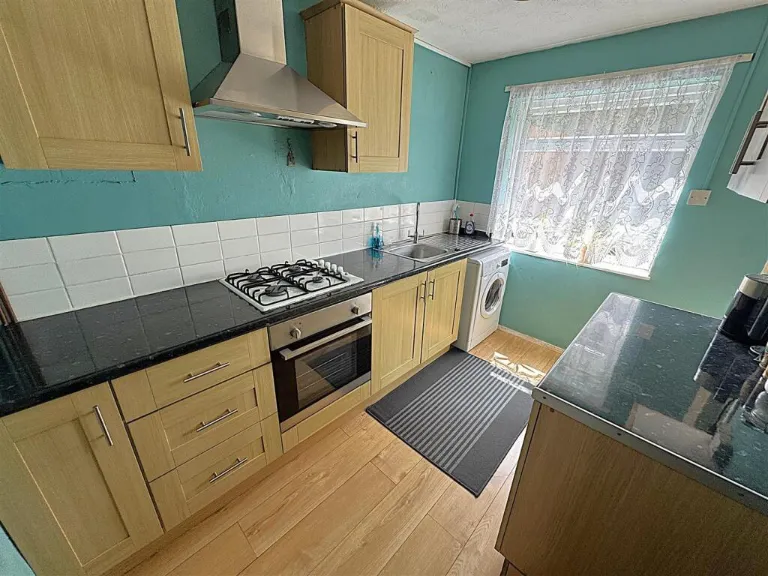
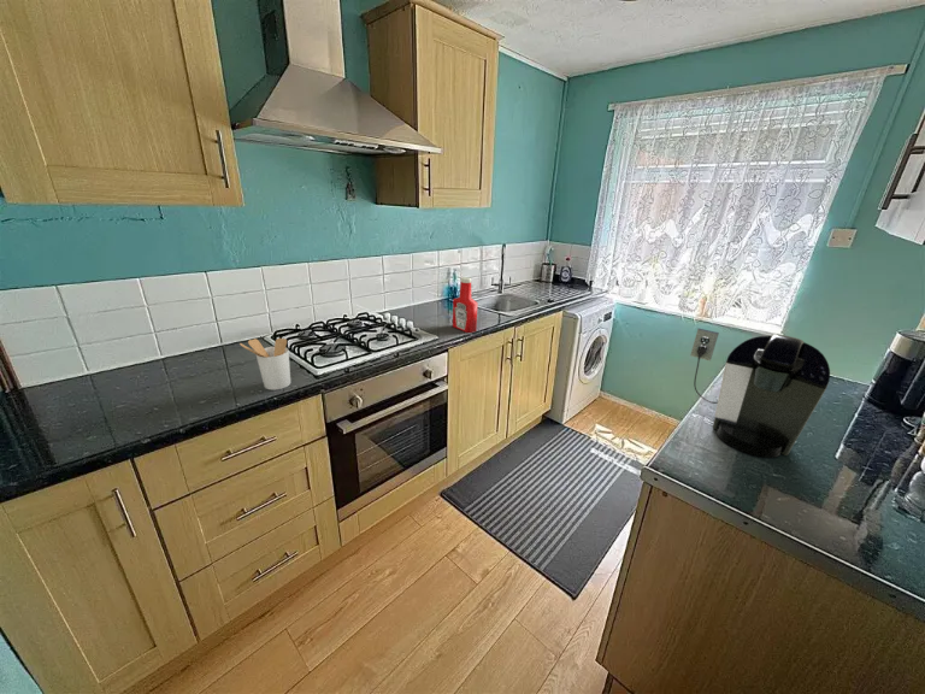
+ coffee maker (742, 382)
+ utensil holder (266, 363)
+ soap bottle (465, 304)
